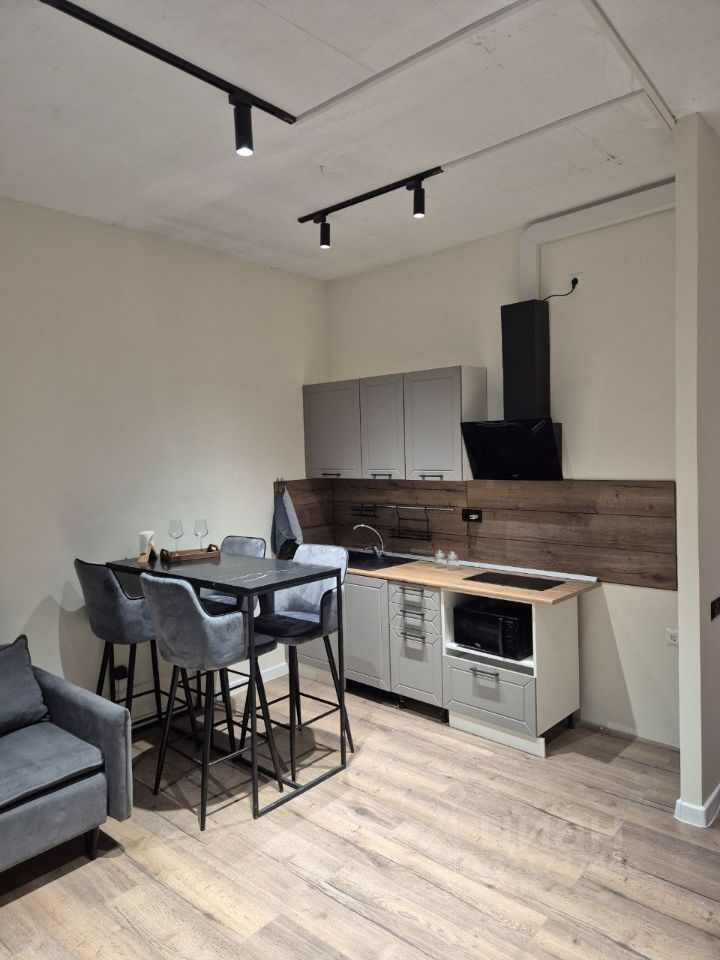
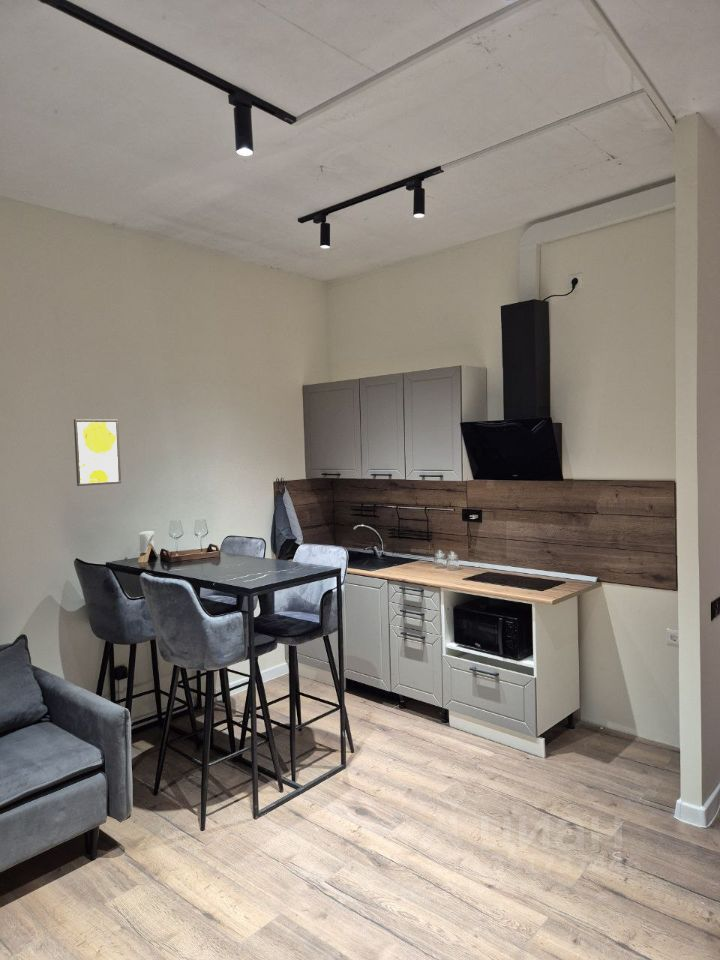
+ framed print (98, 452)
